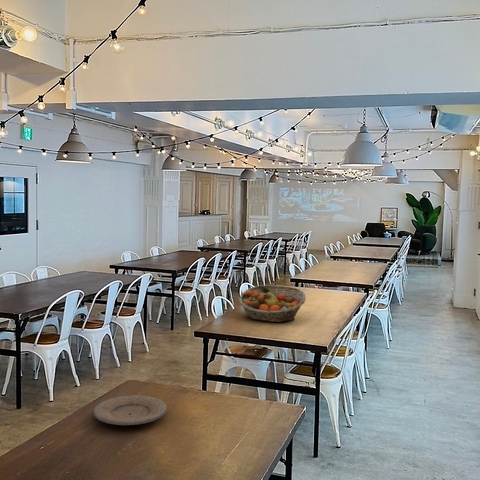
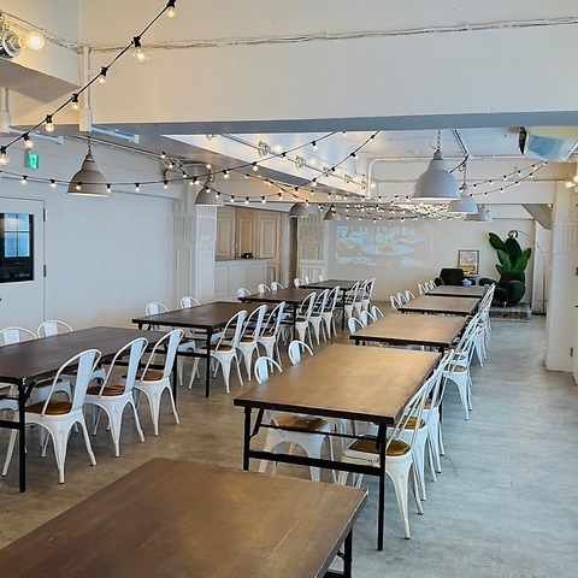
- fruit basket (271, 303)
- plate (130, 412)
